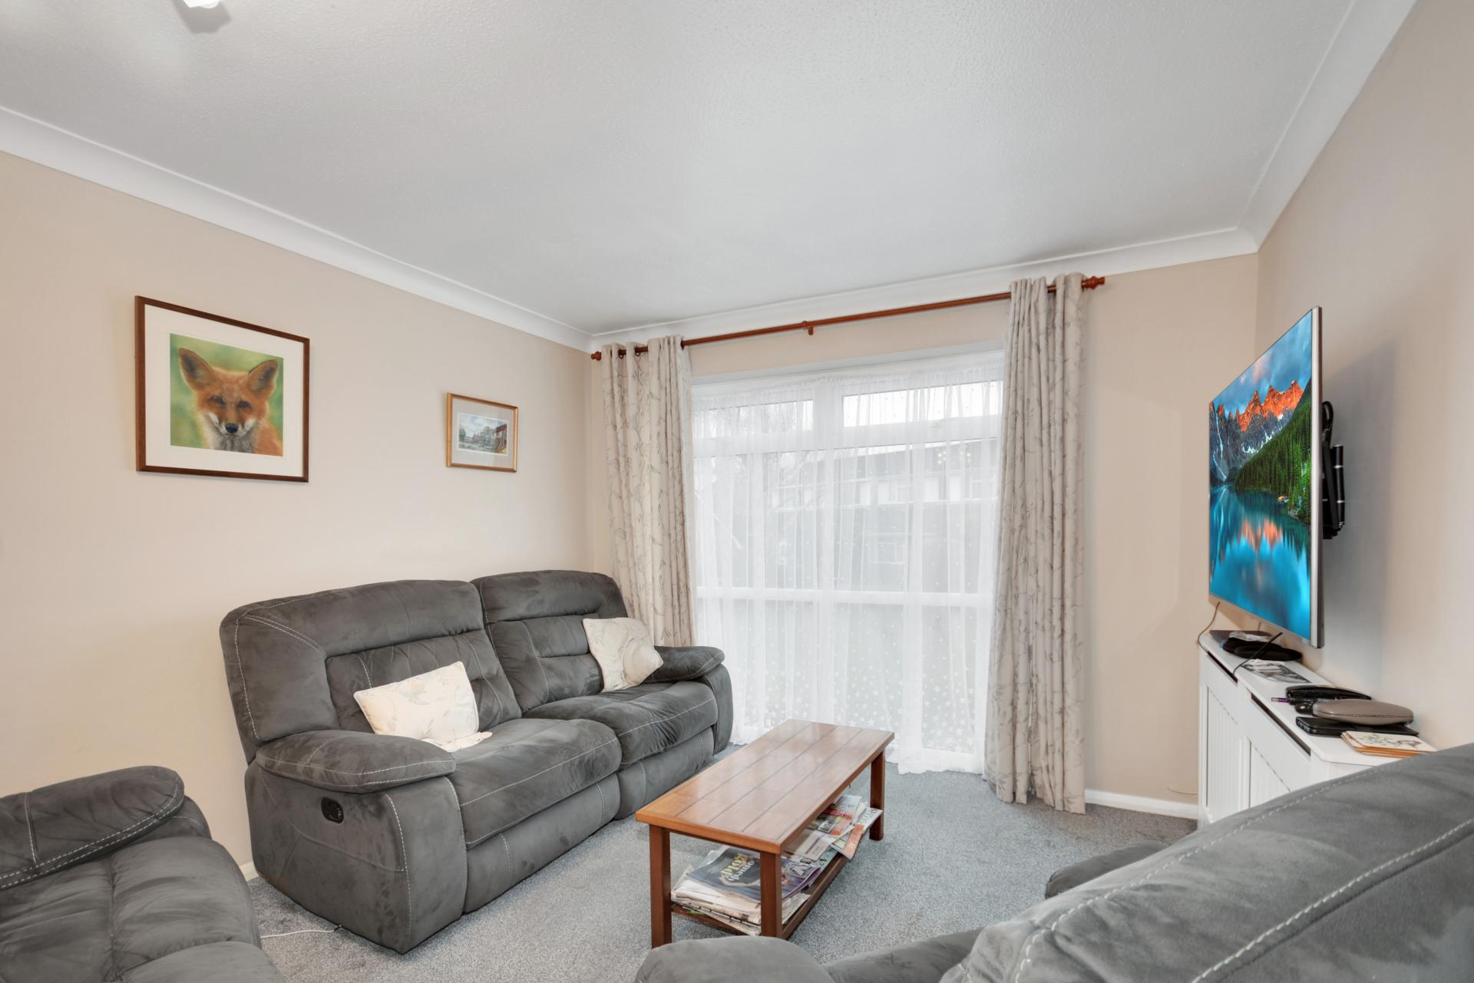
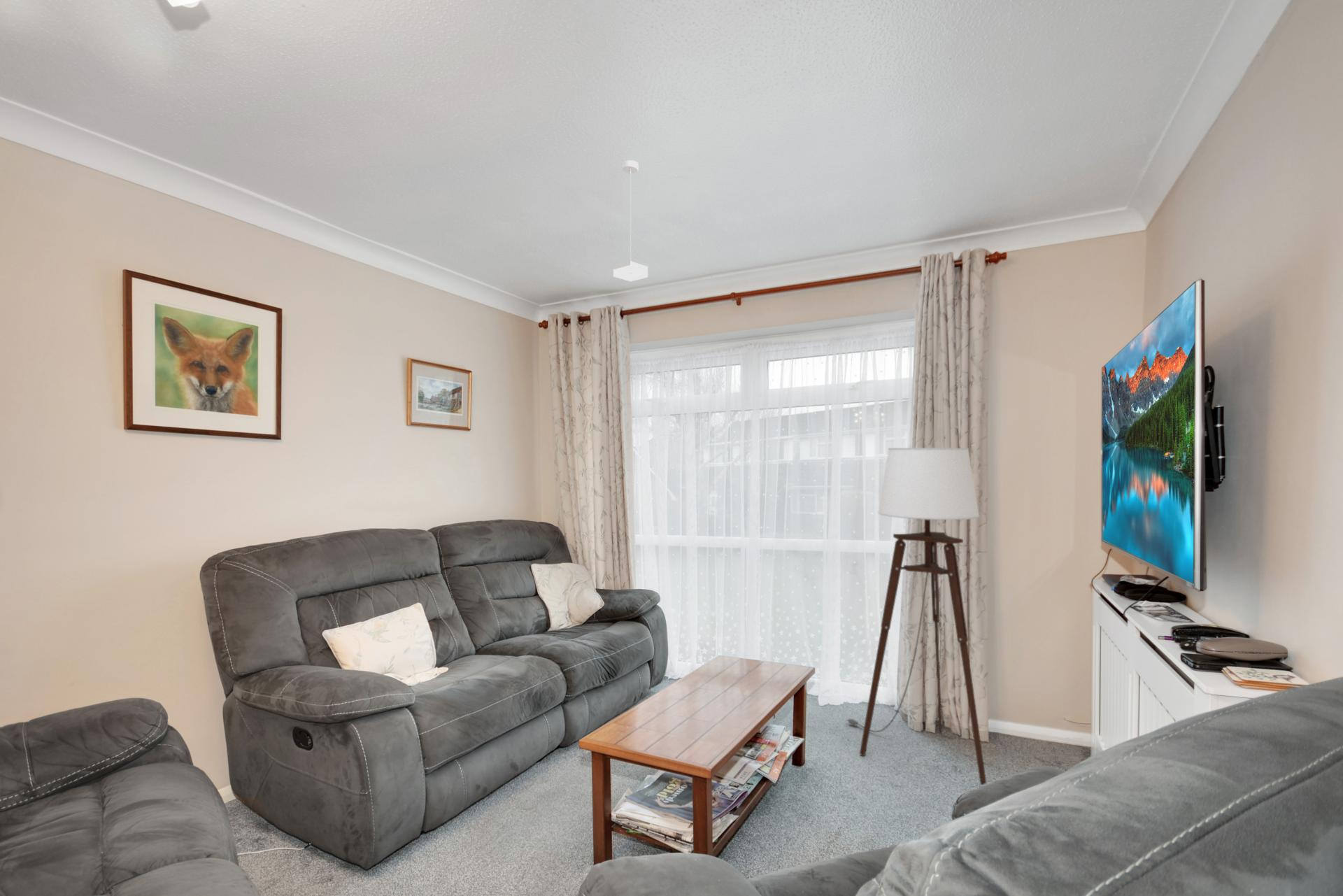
+ pendant lamp (630, 220)
+ floor lamp (895, 598)
